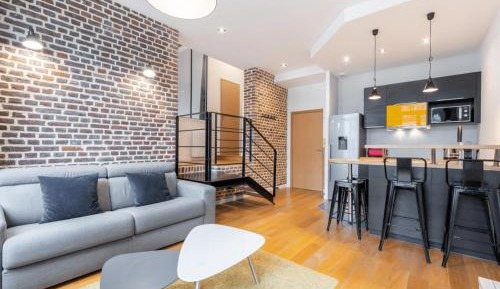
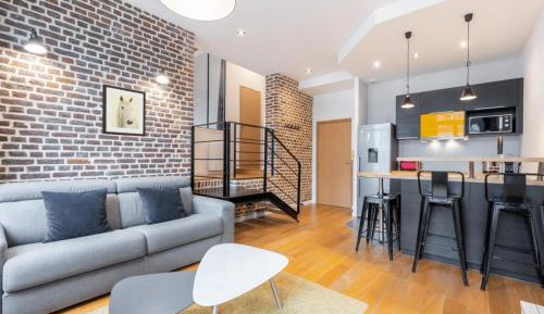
+ wall art (125, 111)
